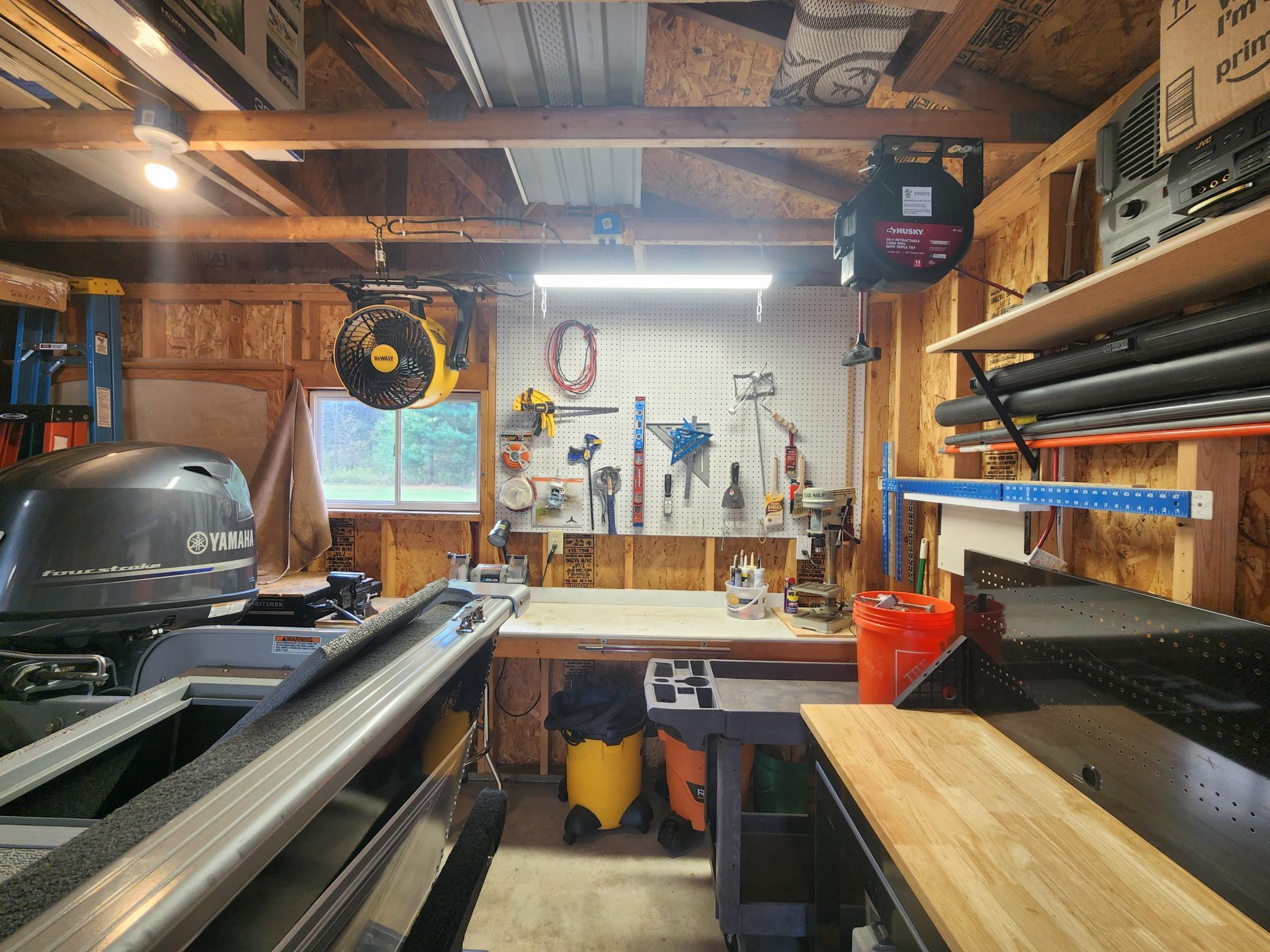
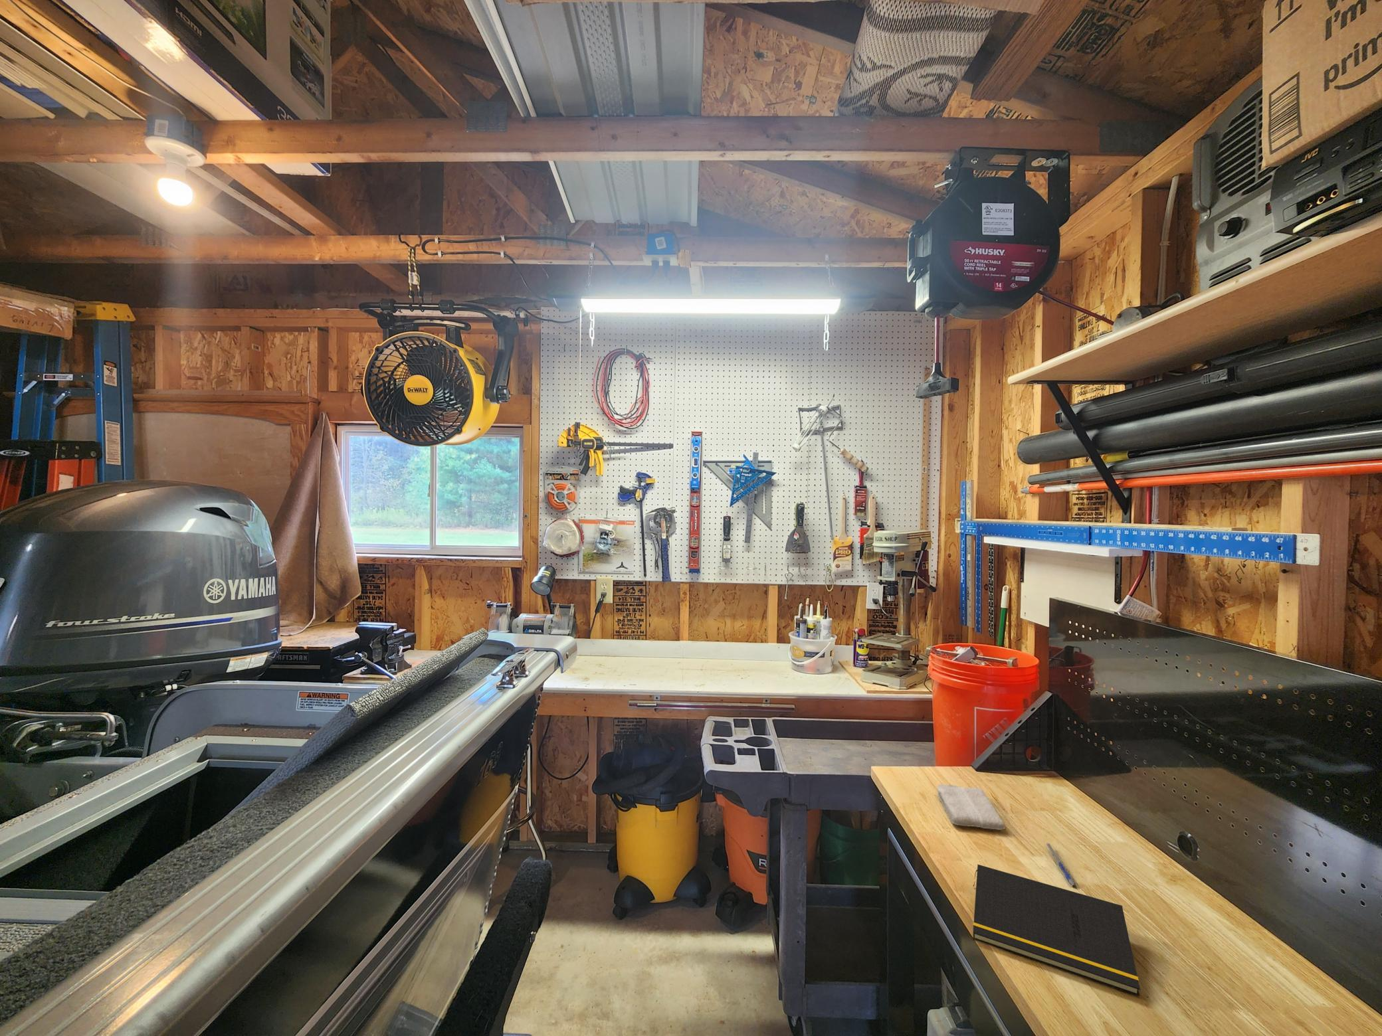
+ pen (1060, 863)
+ washcloth (967, 805)
+ notepad (1048, 922)
